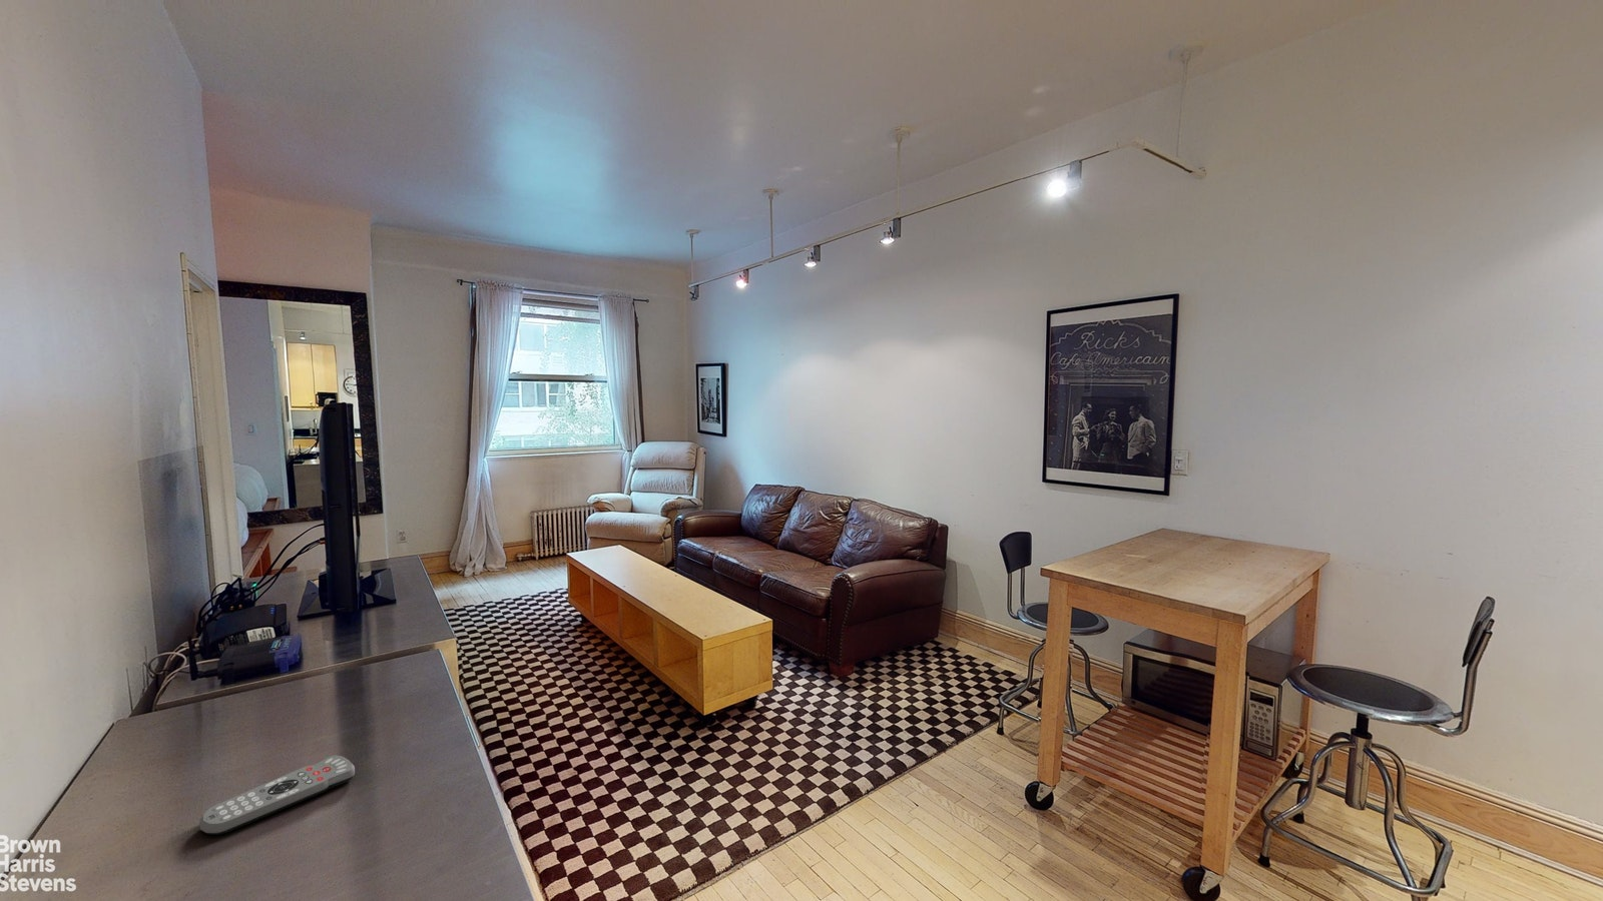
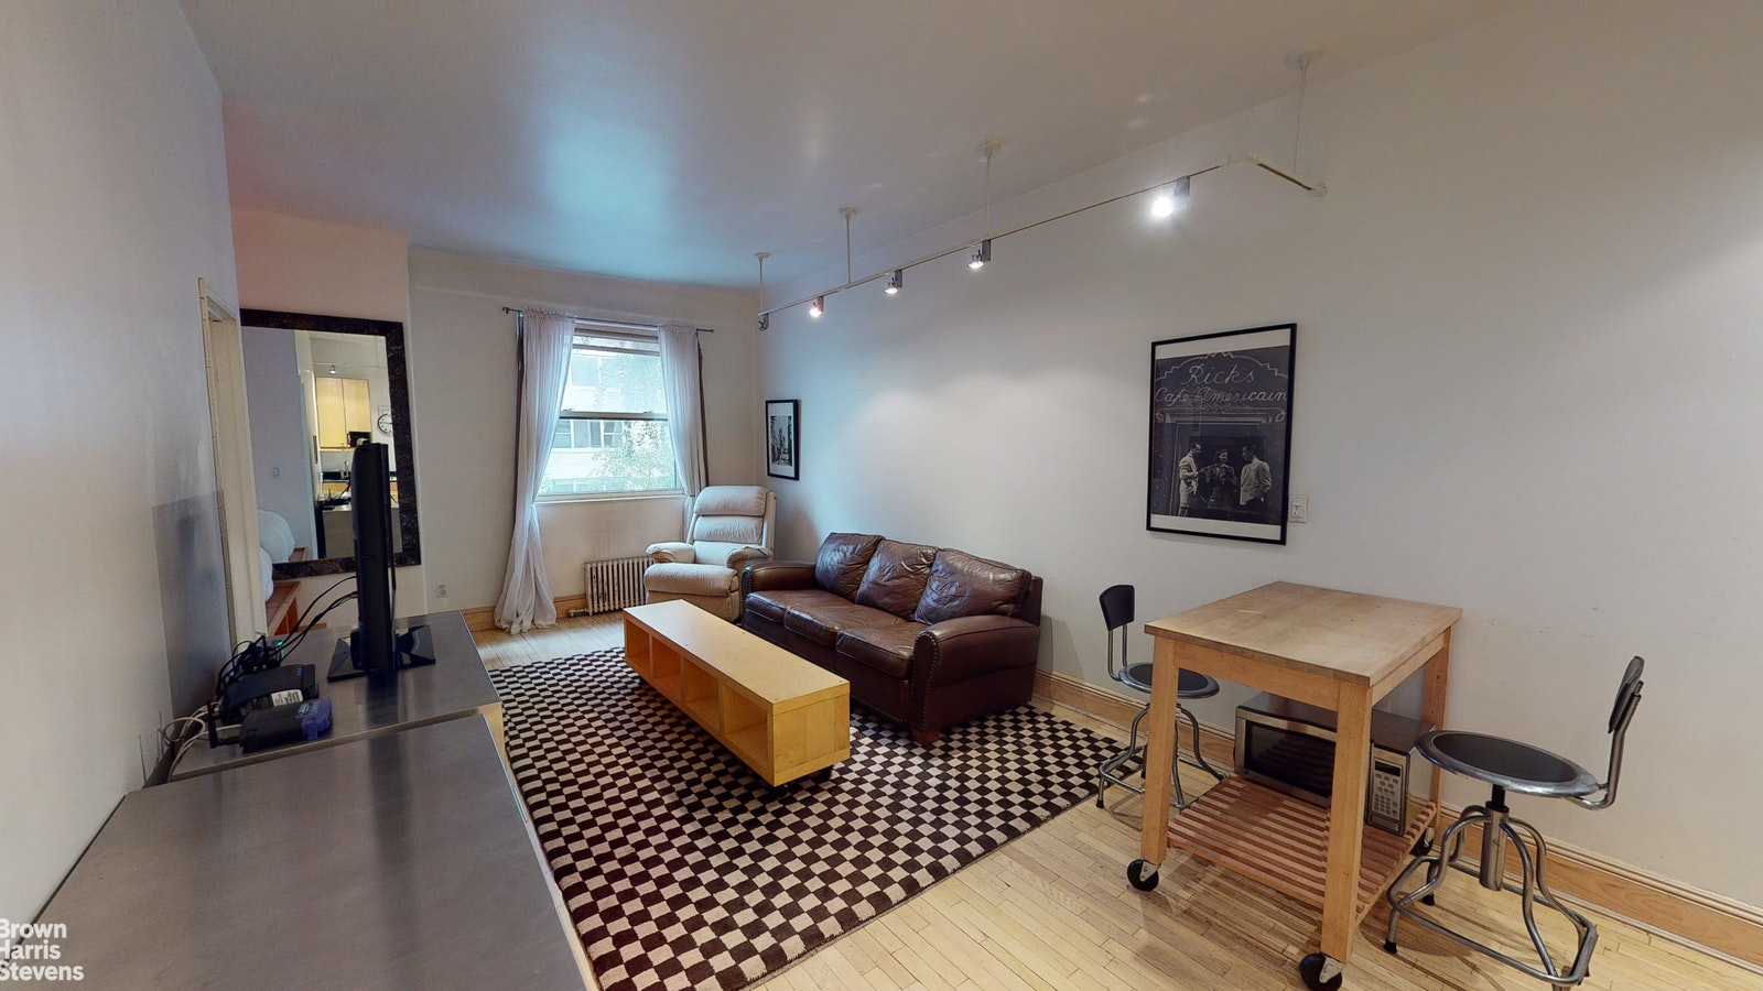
- remote control (282, 793)
